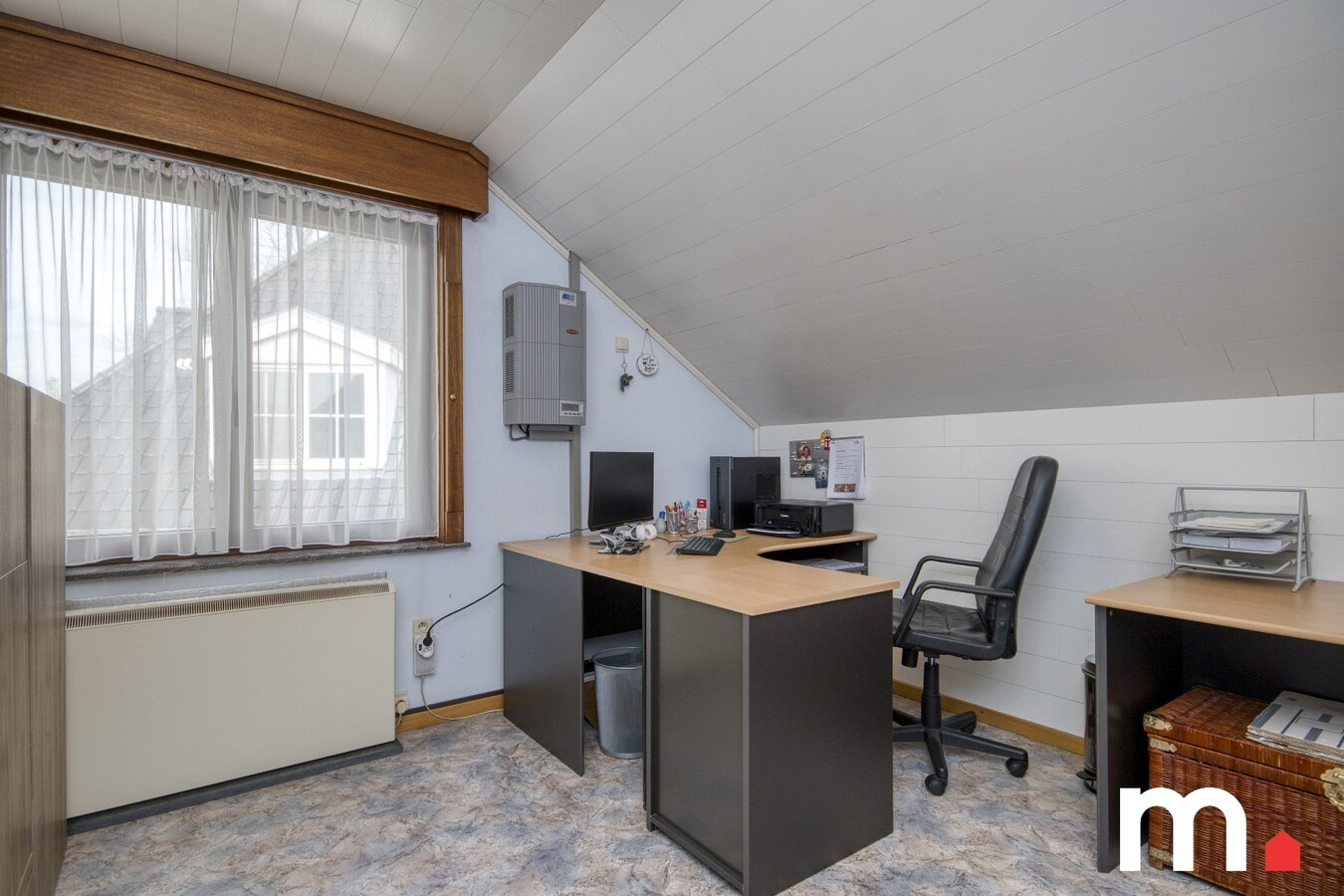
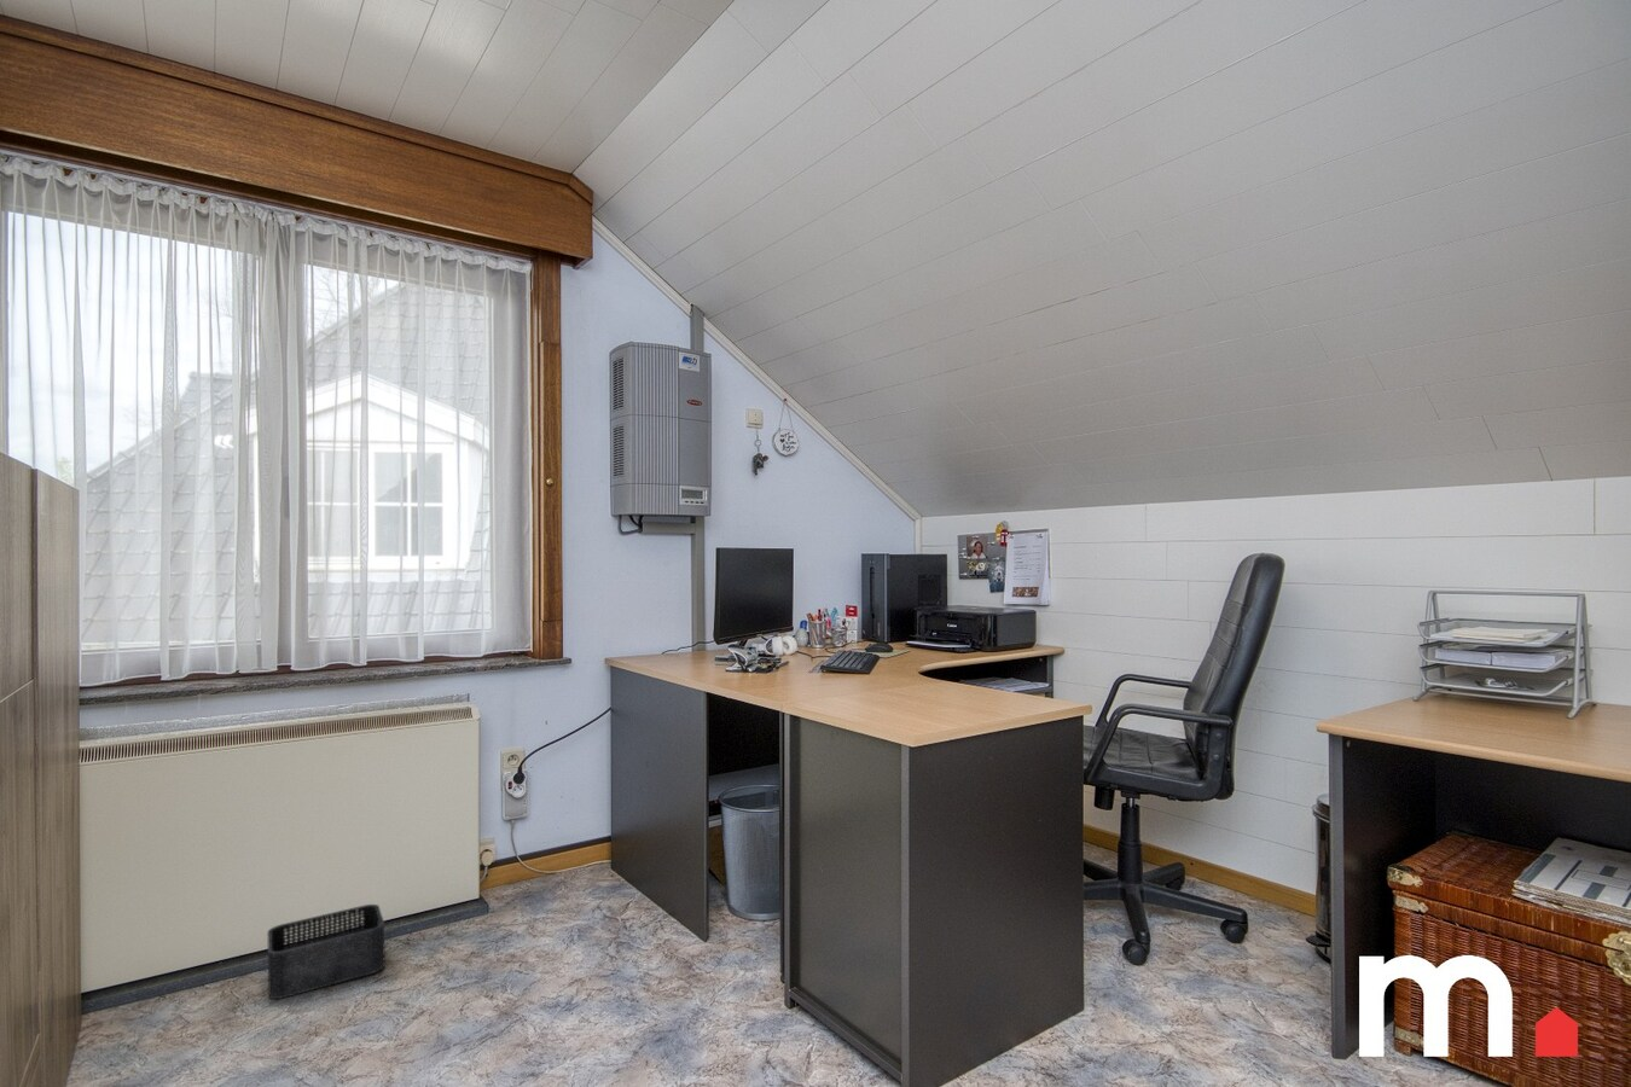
+ storage bin (326, 949)
